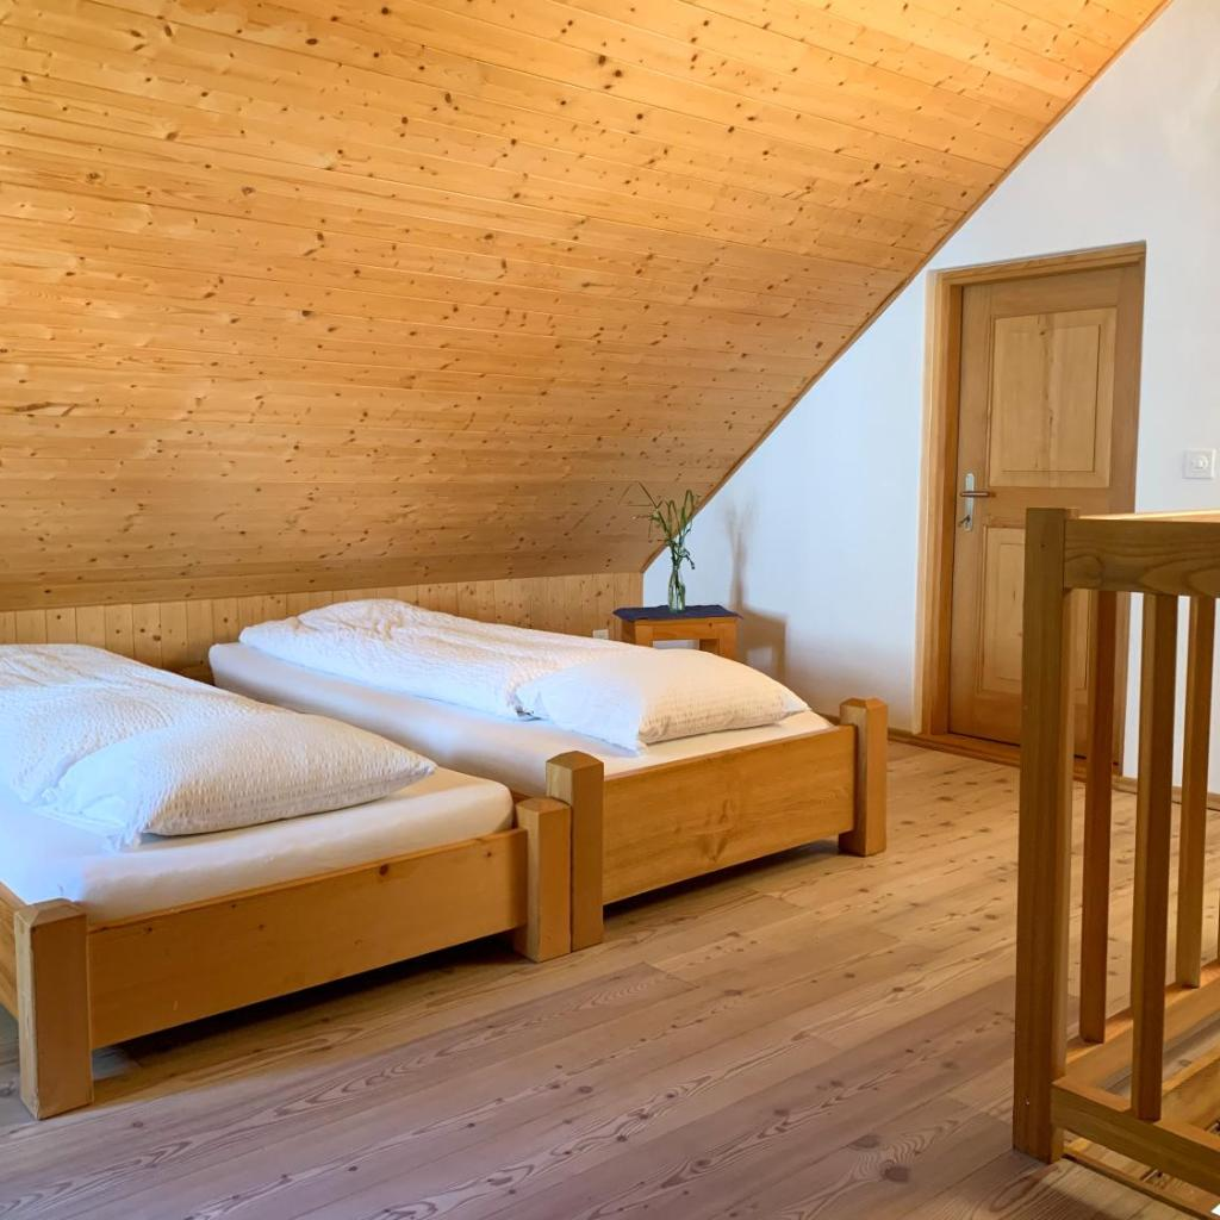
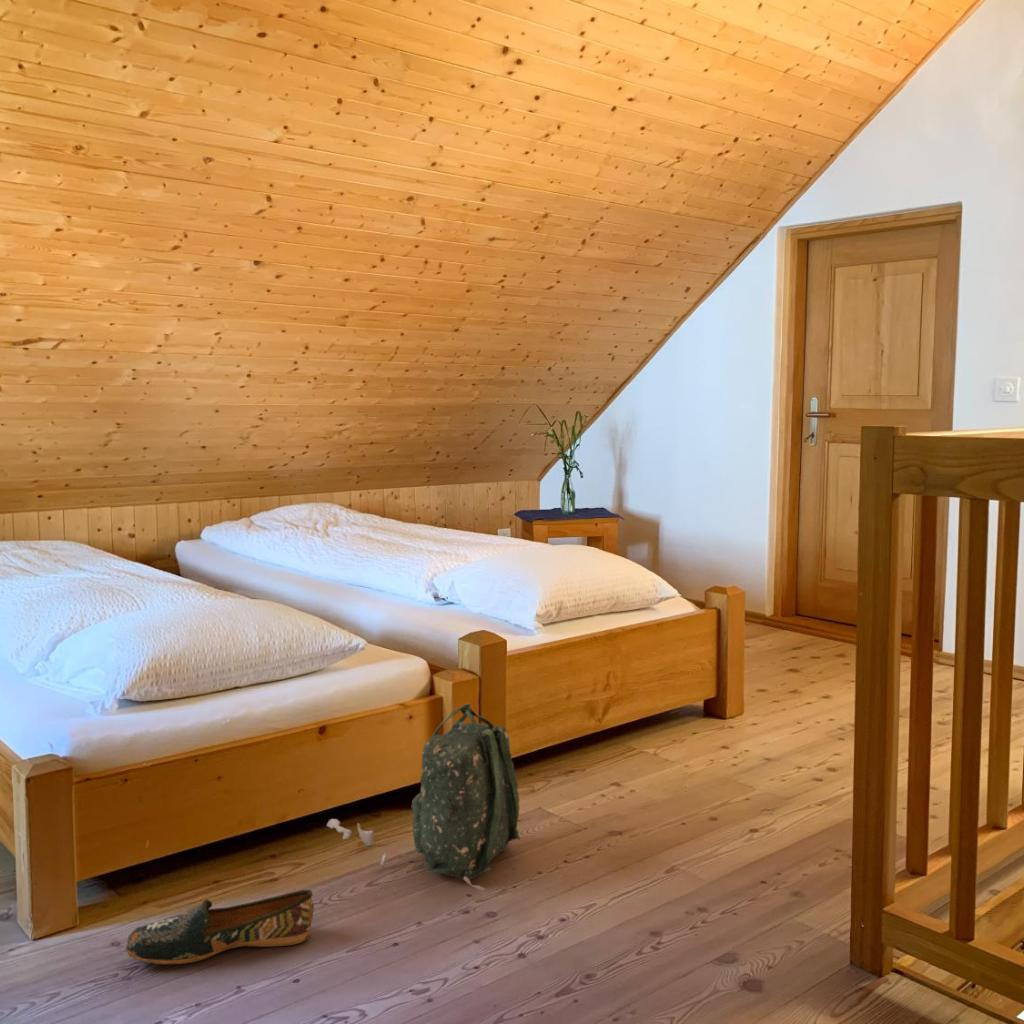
+ backpack (439, 787)
+ shoe (222, 922)
